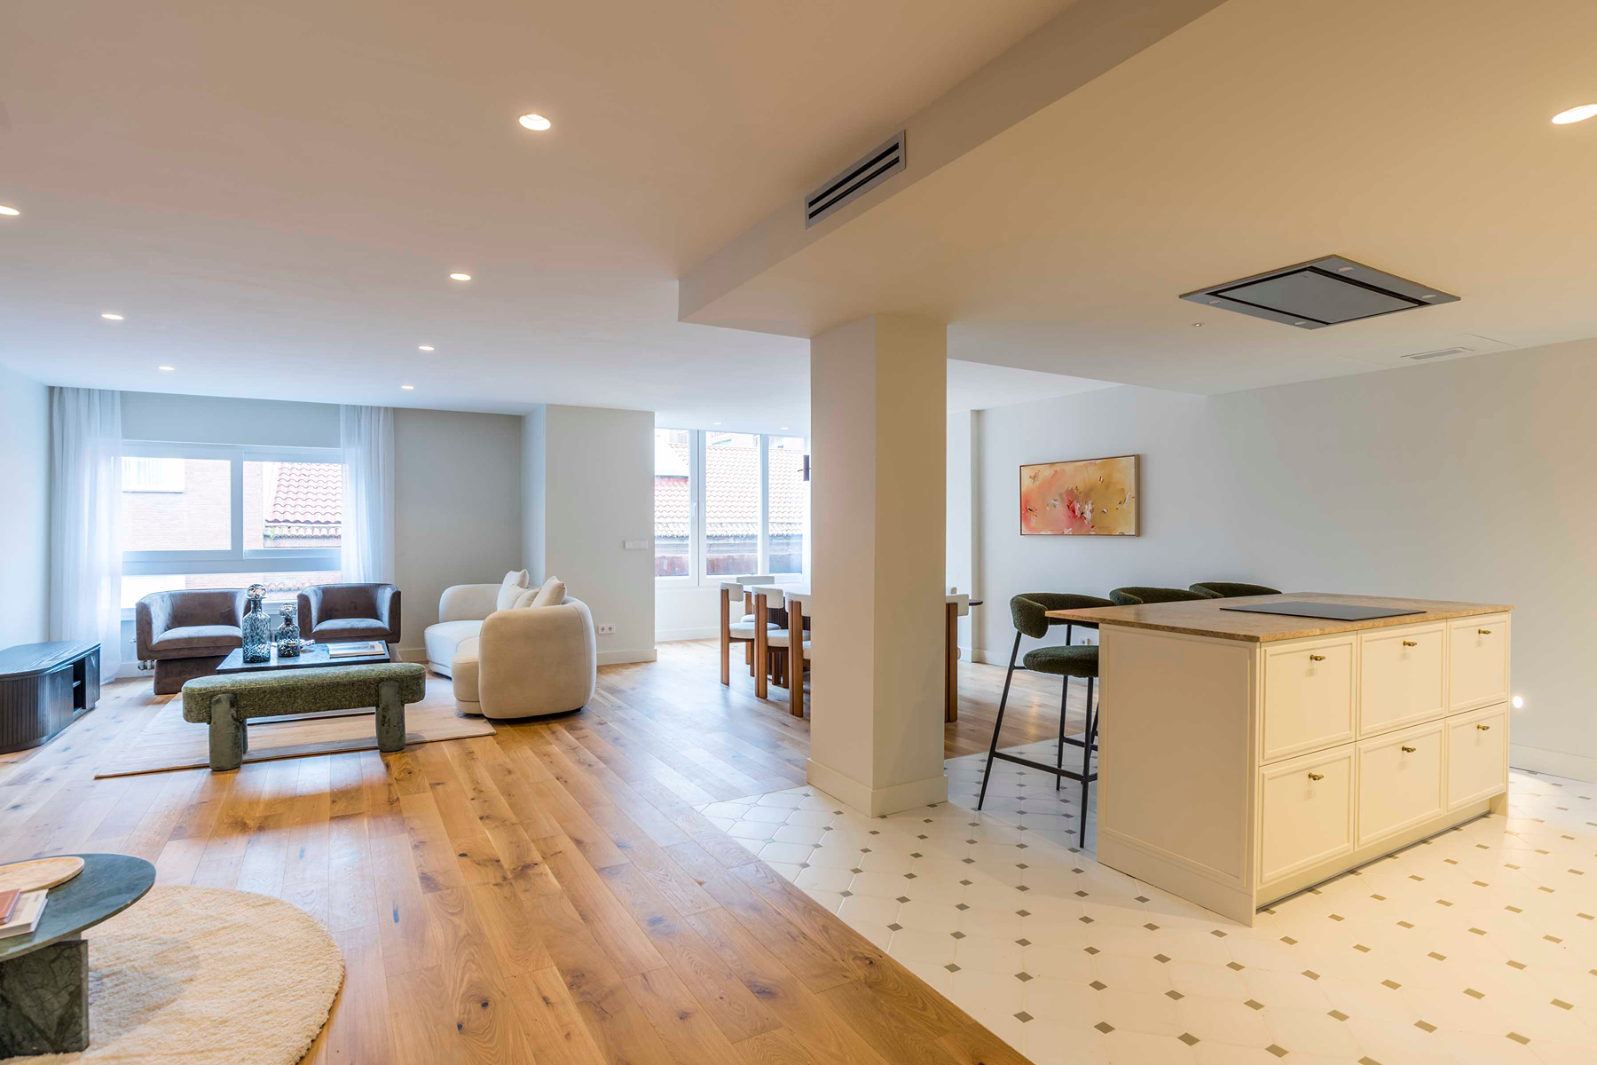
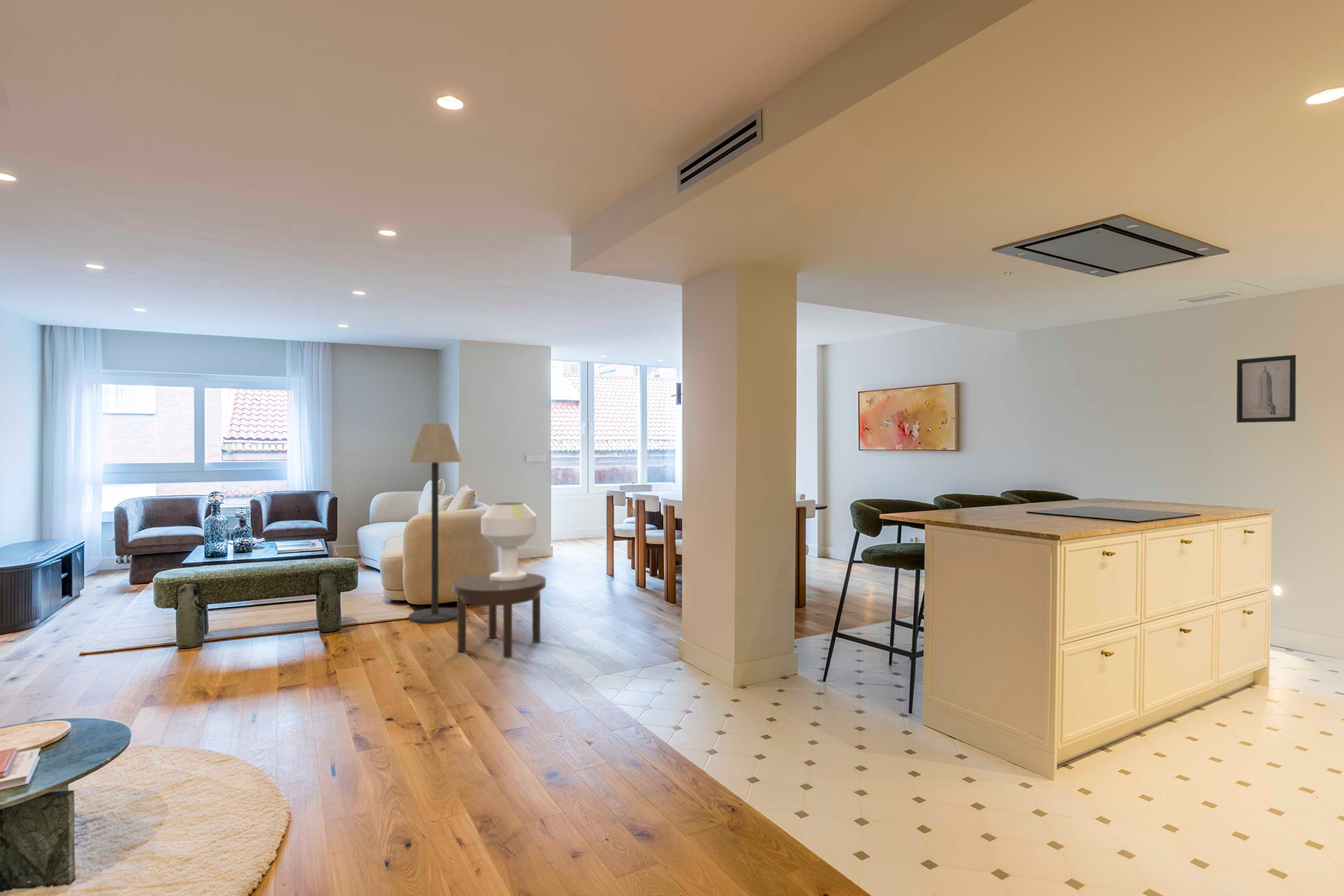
+ table lamp (508, 540)
+ side table (503, 613)
+ wall art (1265, 389)
+ floor lamp (435, 520)
